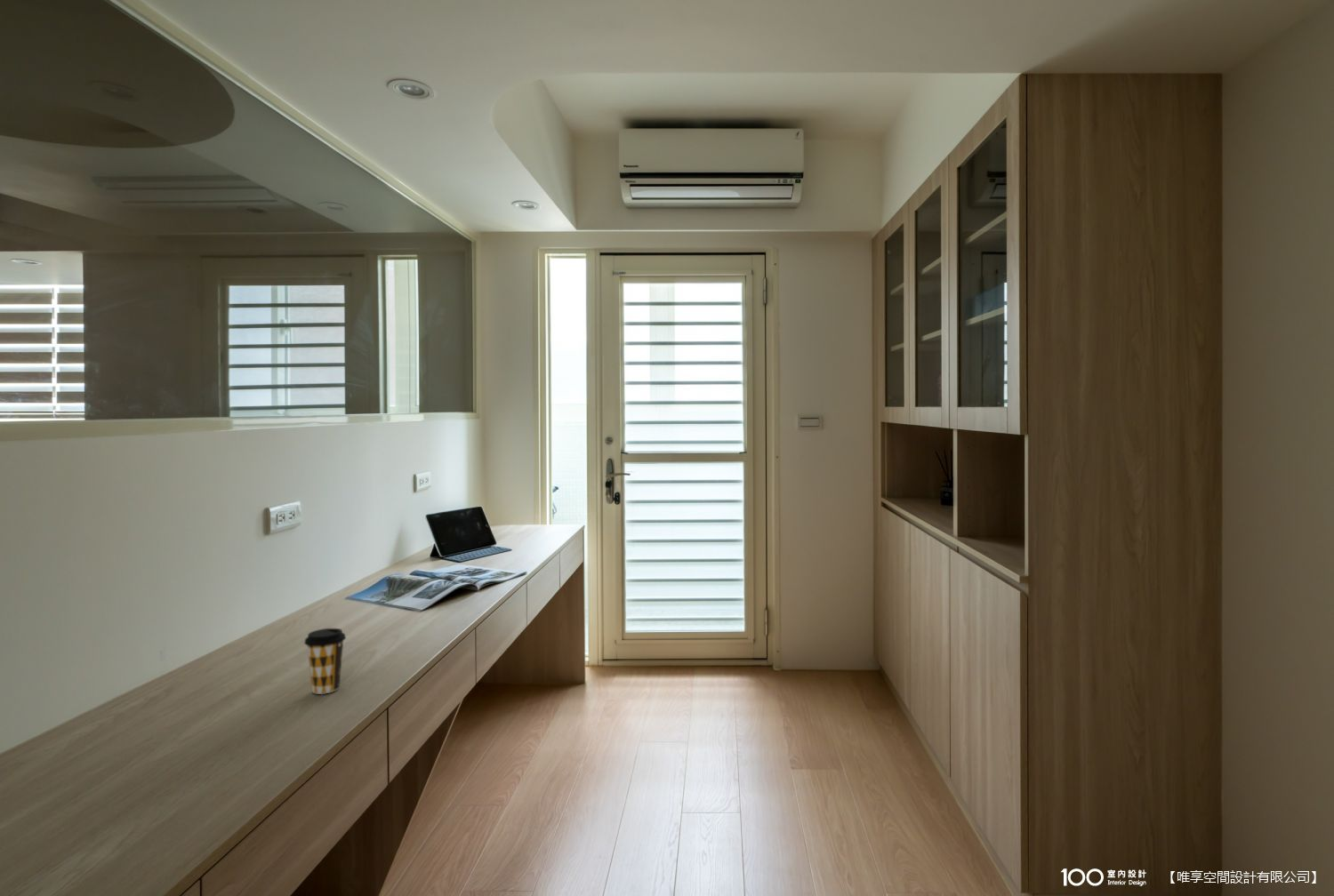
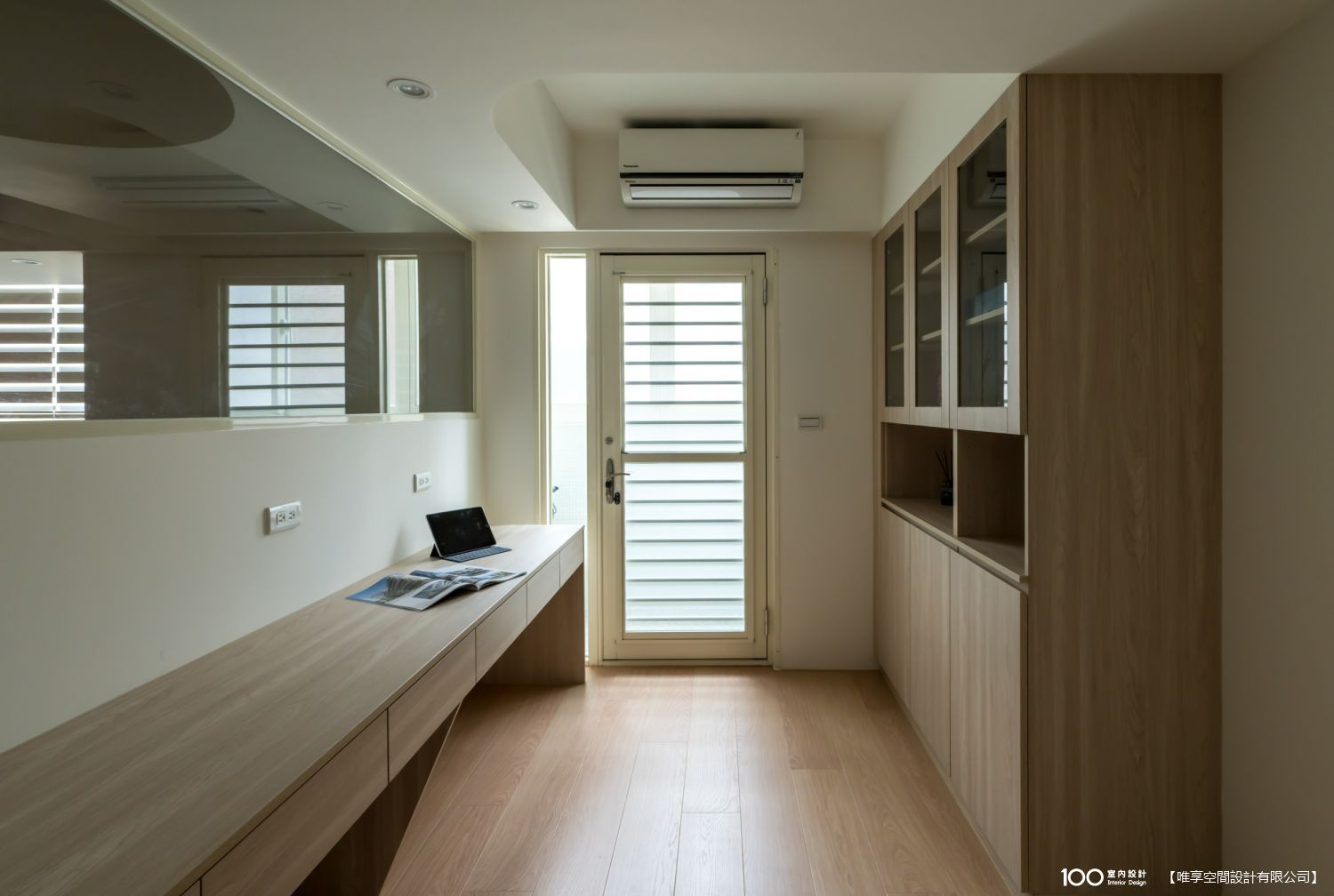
- coffee cup (325, 660)
